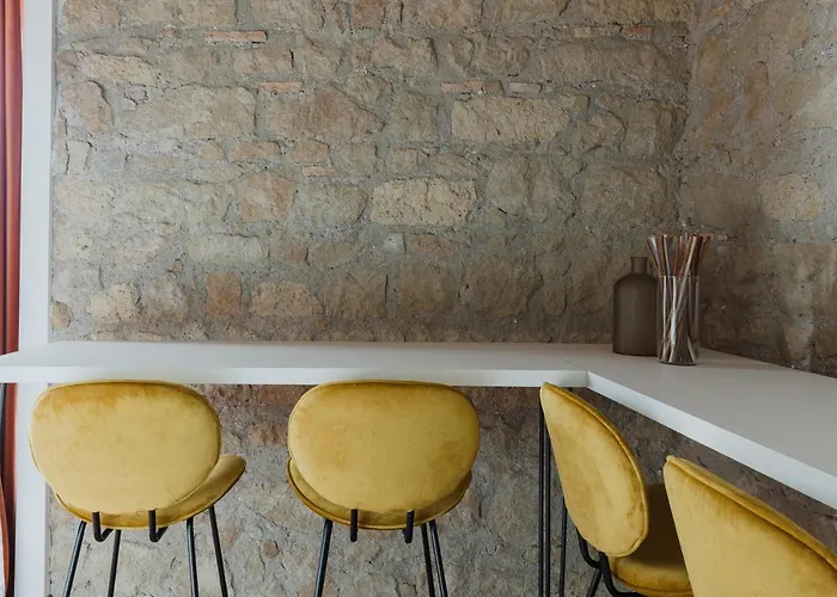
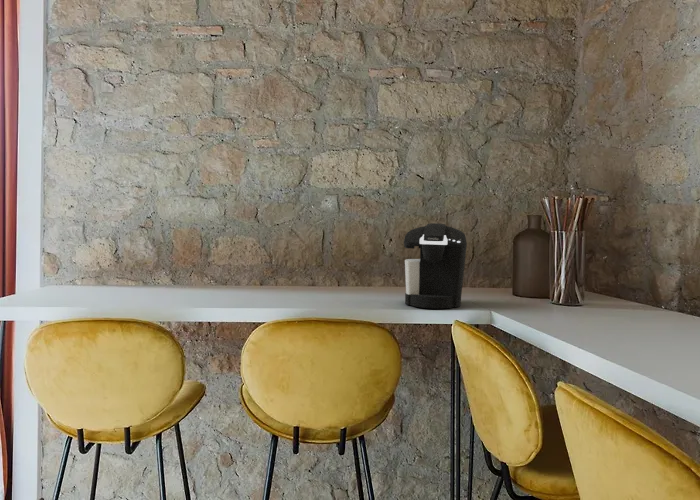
+ coffee maker (433, 263)
